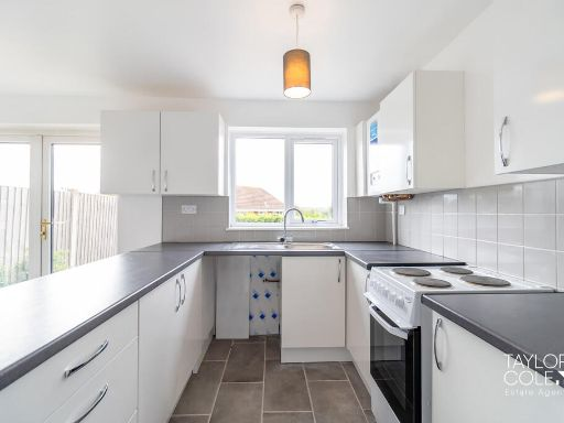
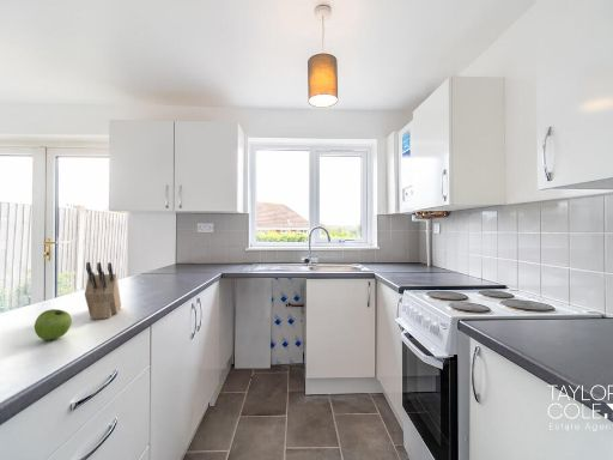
+ fruit (53, 323)
+ knife block (103, 286)
